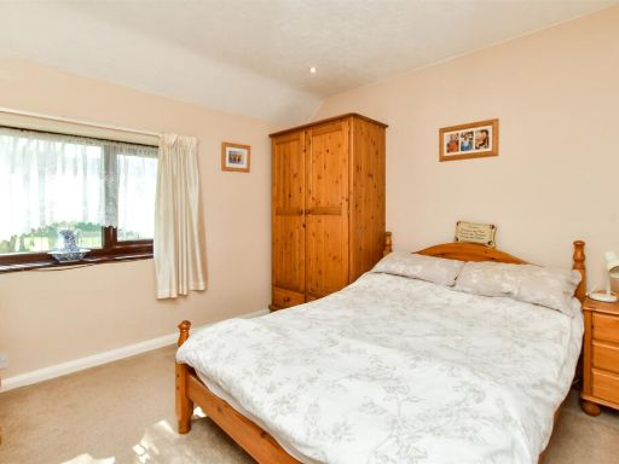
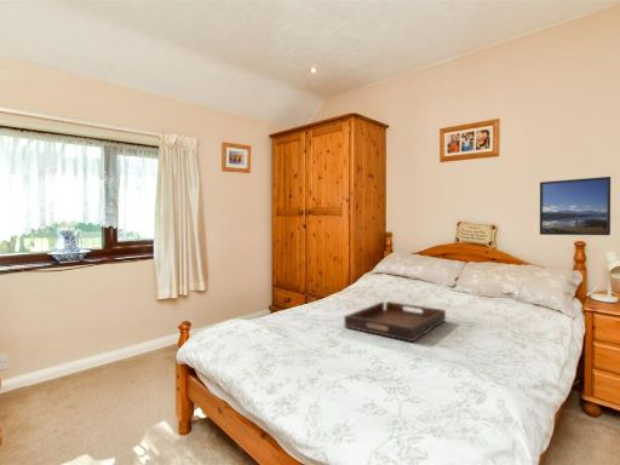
+ serving tray (396, 317)
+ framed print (573, 207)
